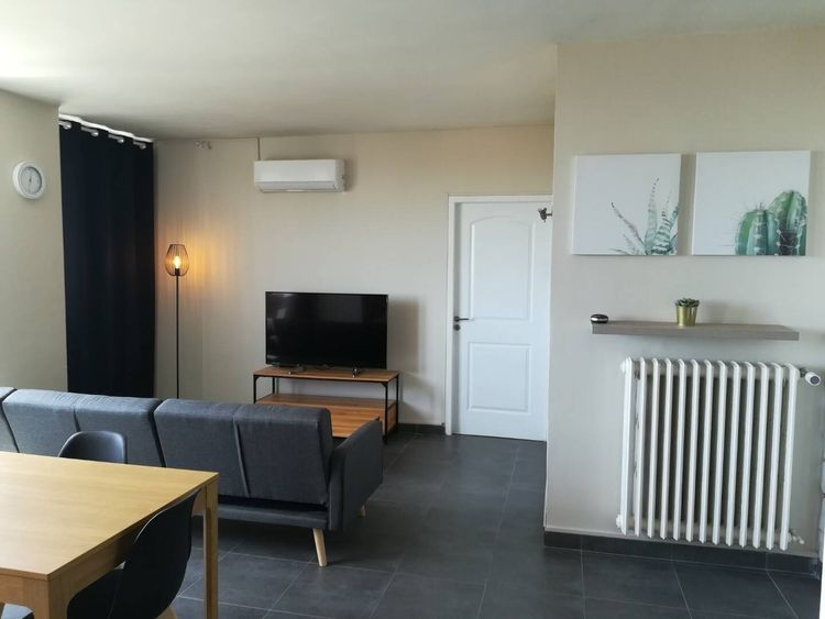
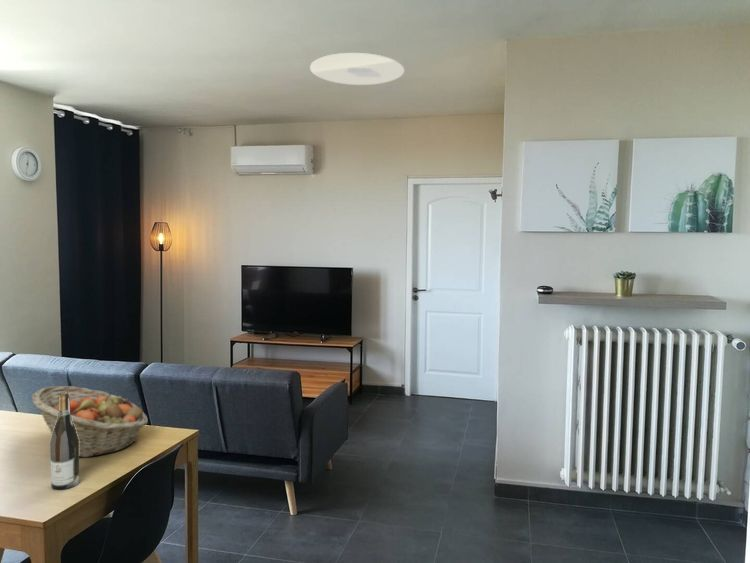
+ fruit basket (92, 415)
+ wine bottle (64, 439)
+ ceiling light (357, 65)
